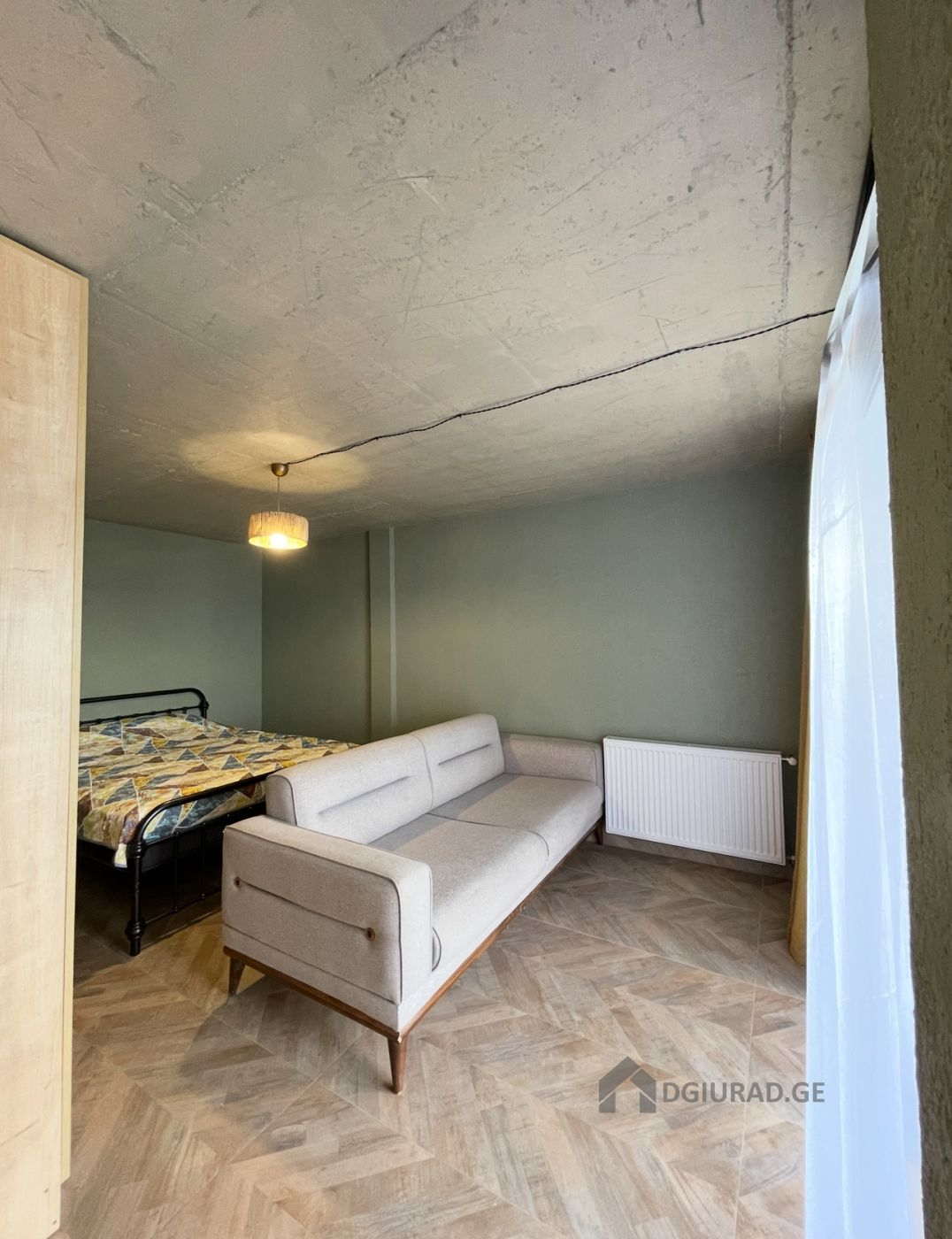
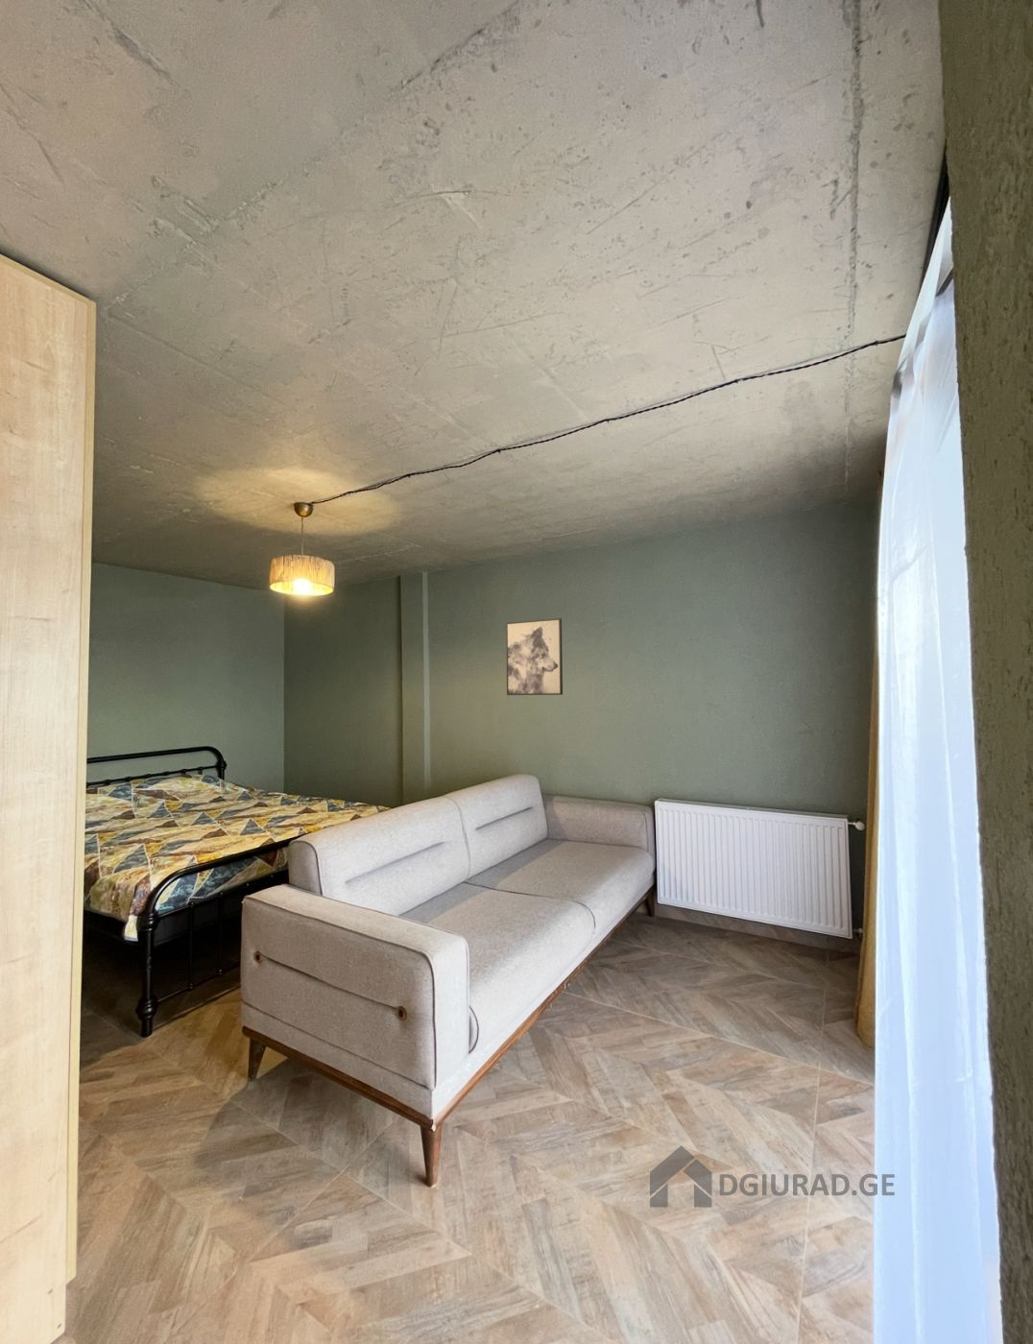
+ wall art (533, 657)
